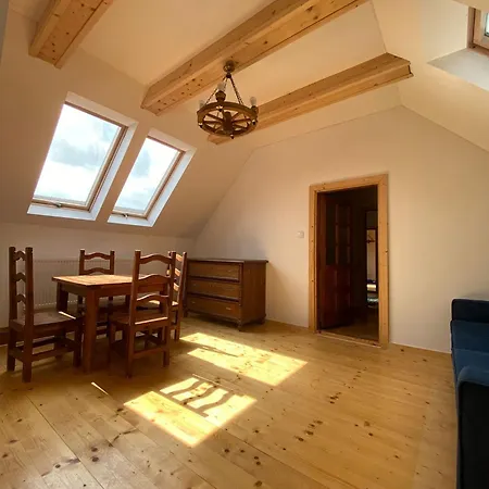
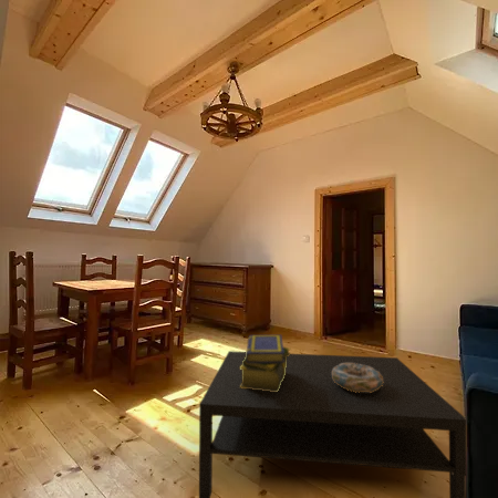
+ coffee table (317, 415)
+ stack of books (266, 360)
+ decorative bowl (356, 376)
